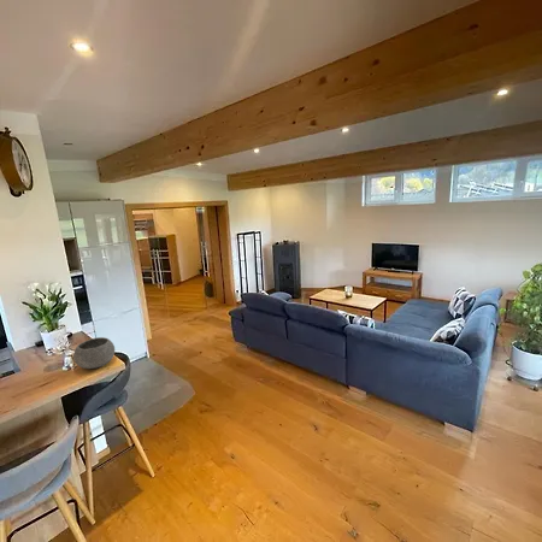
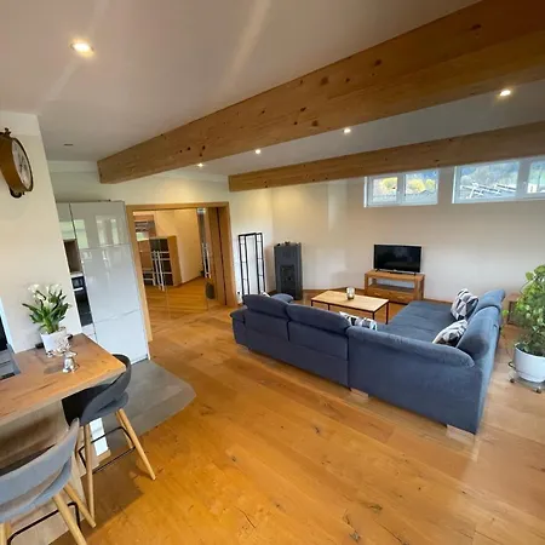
- bowl (94, 354)
